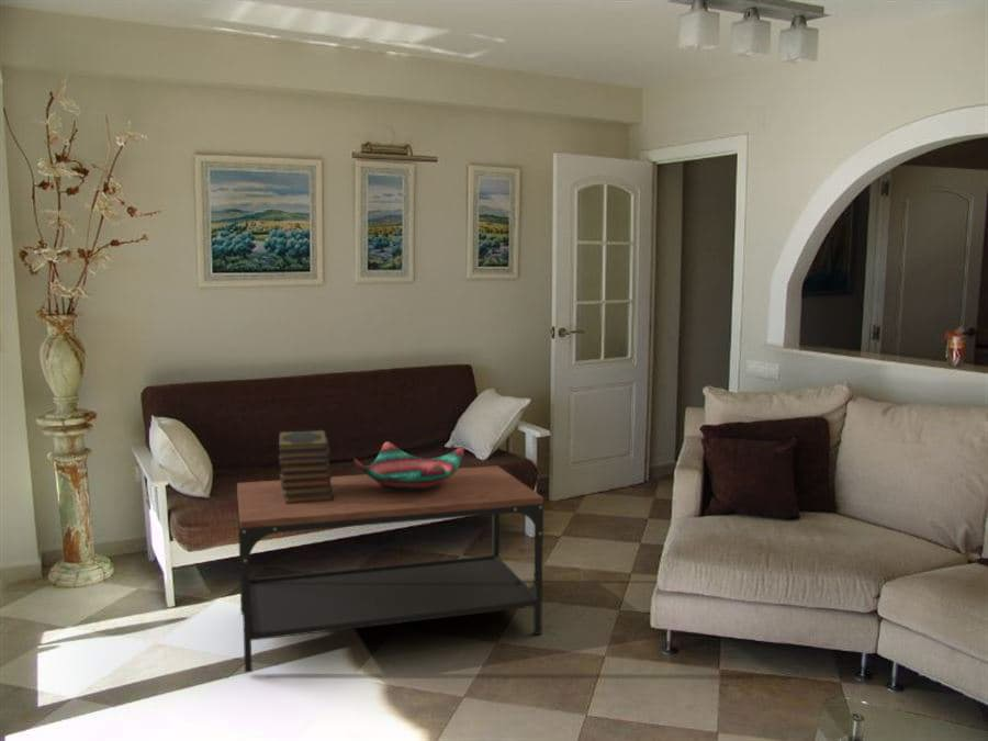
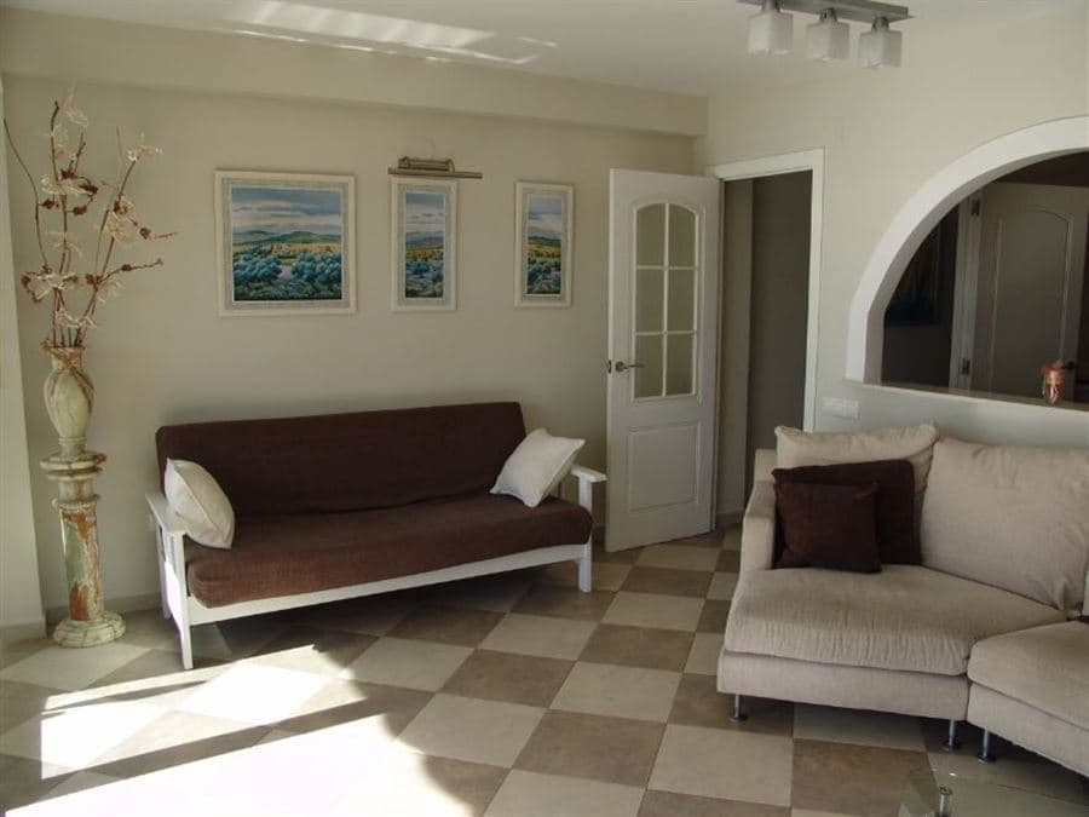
- coffee table (385, 565)
- book stack (304, 464)
- decorative bowl (411, 468)
